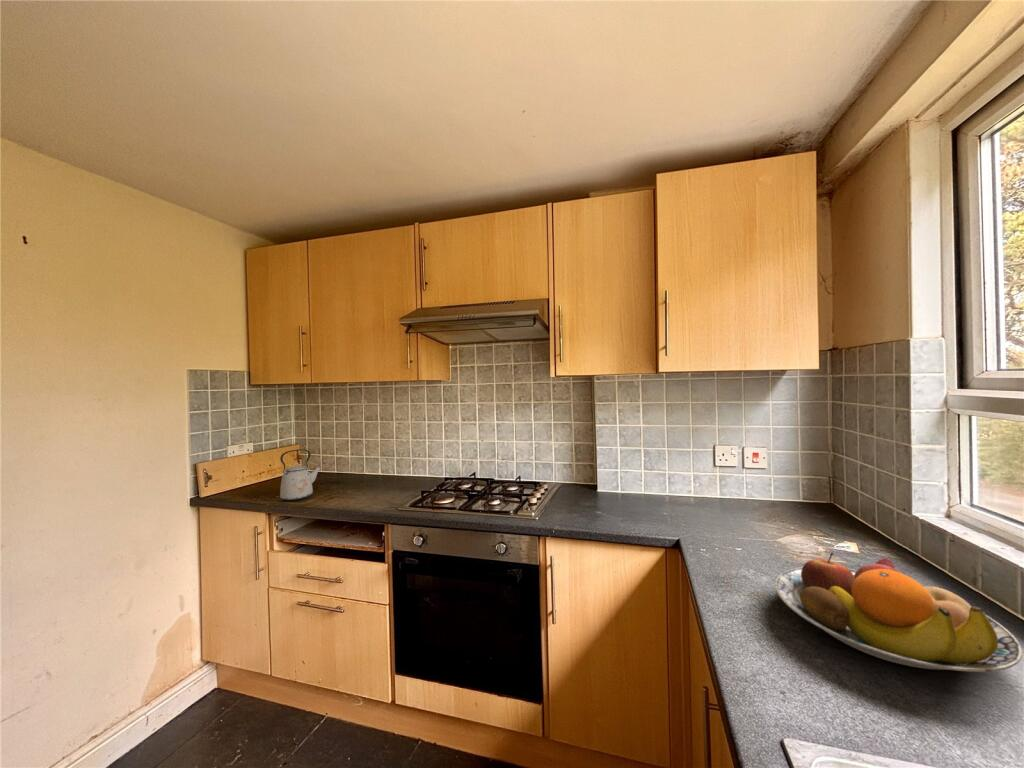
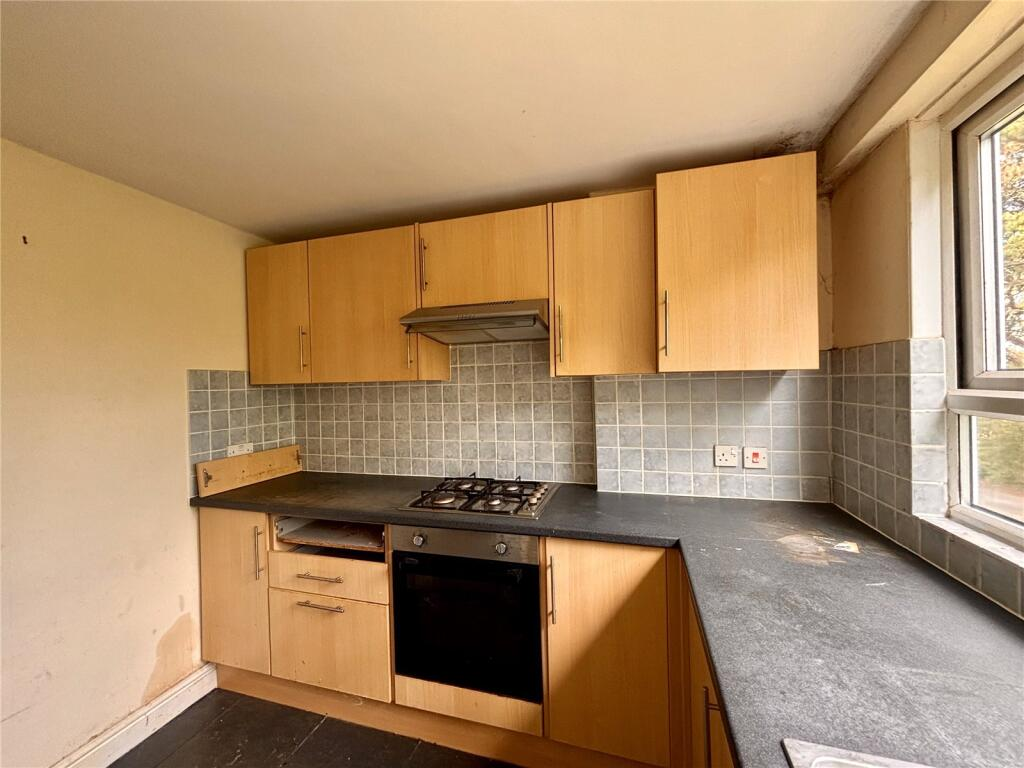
- kettle (301, 473)
- fruit bowl (879, 599)
